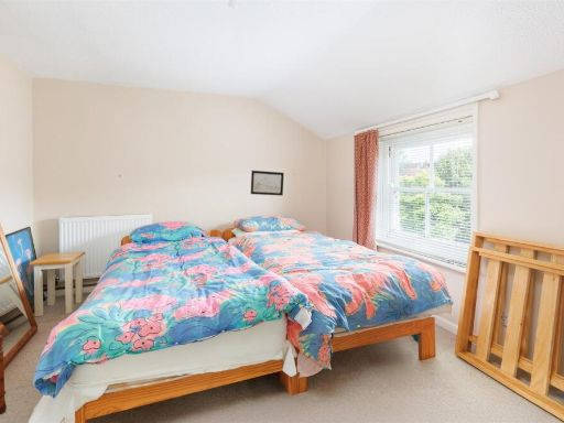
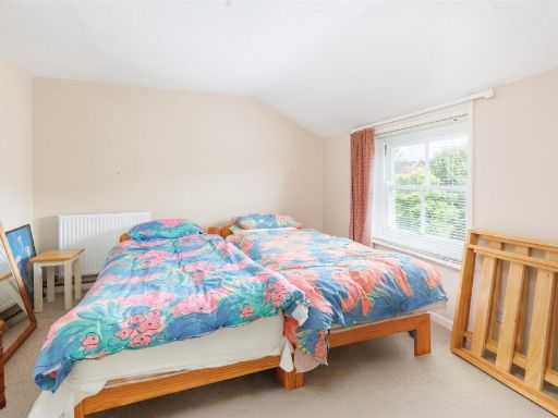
- wall art (267, 183)
